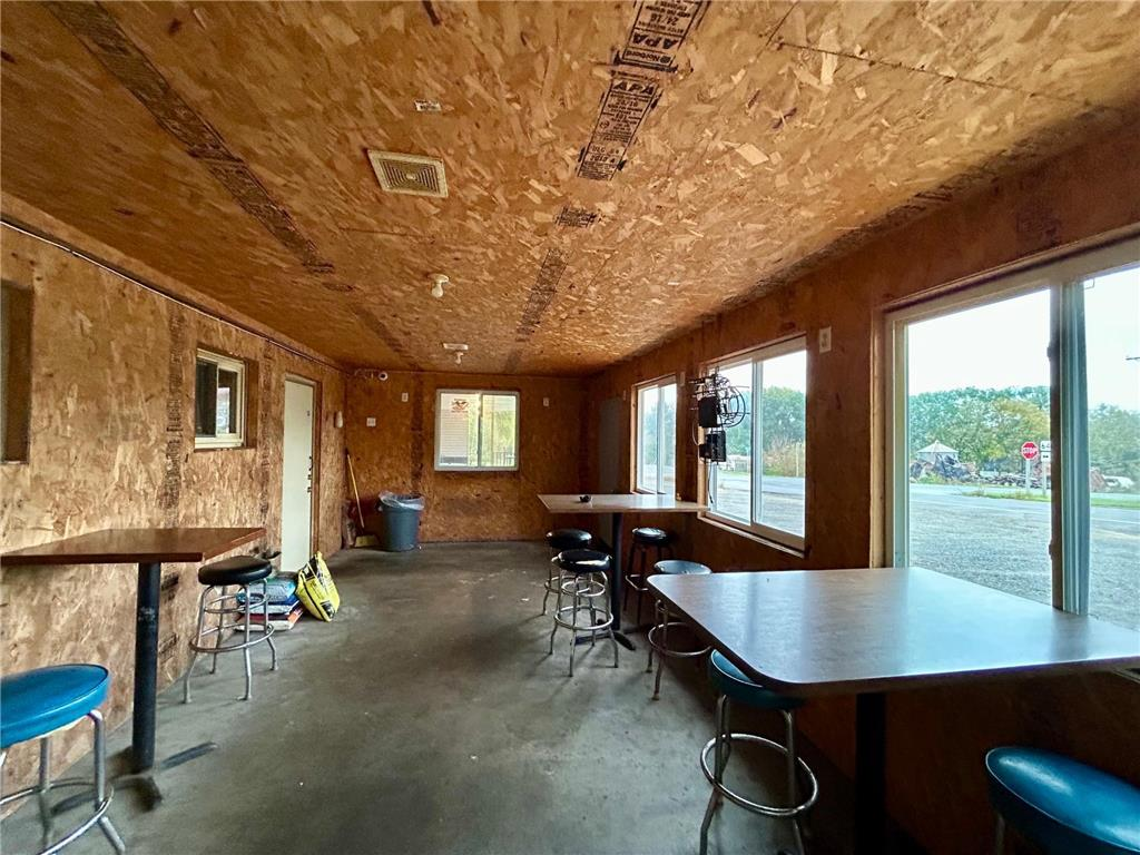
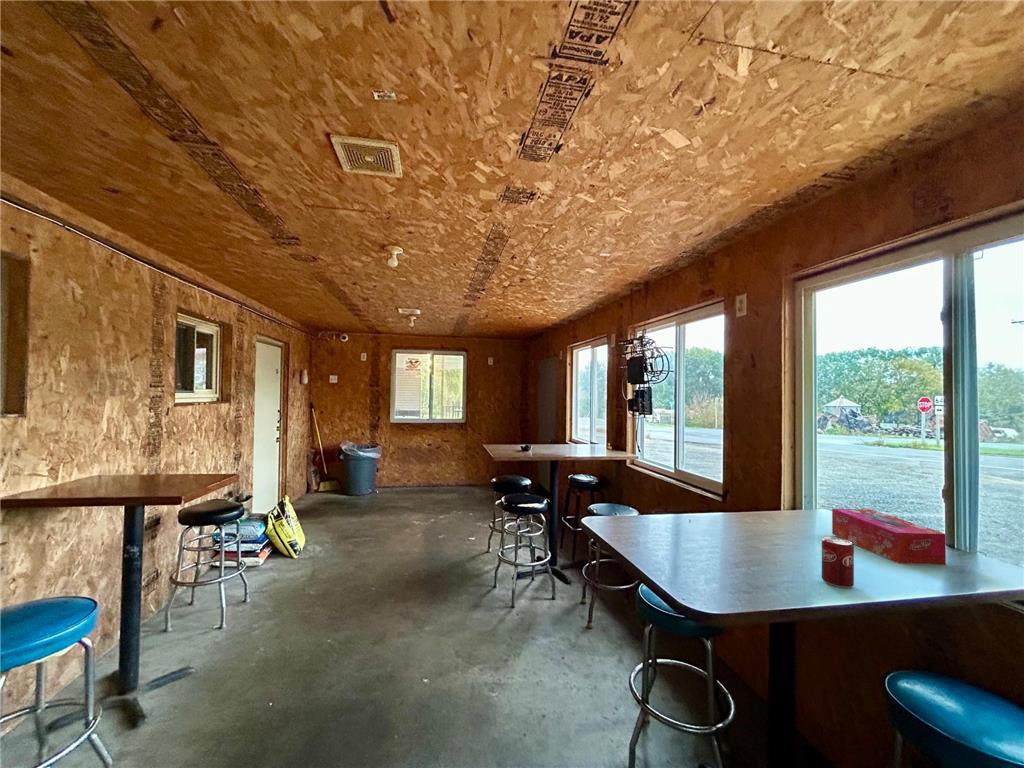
+ tissue box (883, 534)
+ soda can (837, 561)
